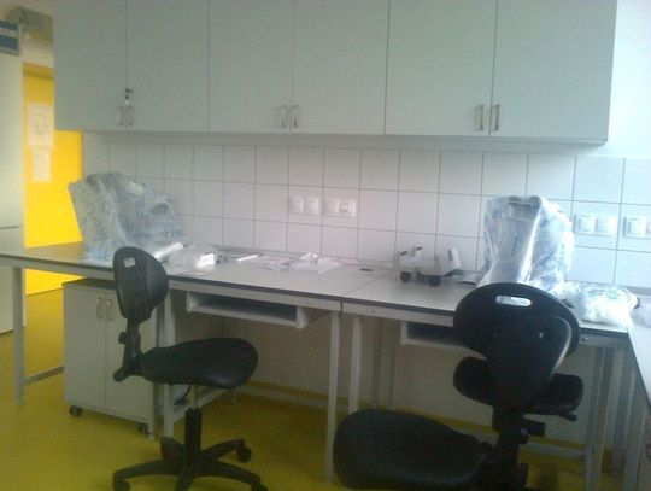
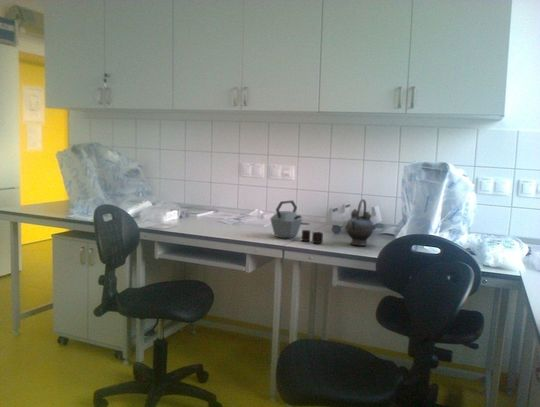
+ kettle (298, 220)
+ teapot (358, 222)
